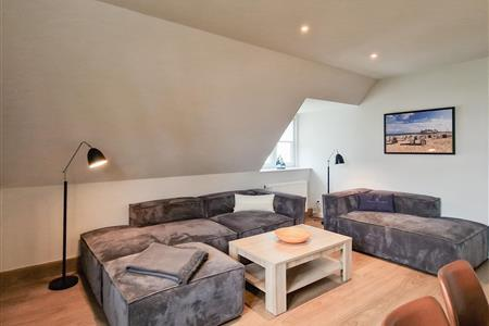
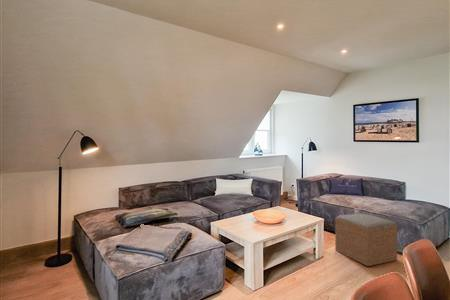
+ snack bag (147, 215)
+ ottoman (365, 236)
